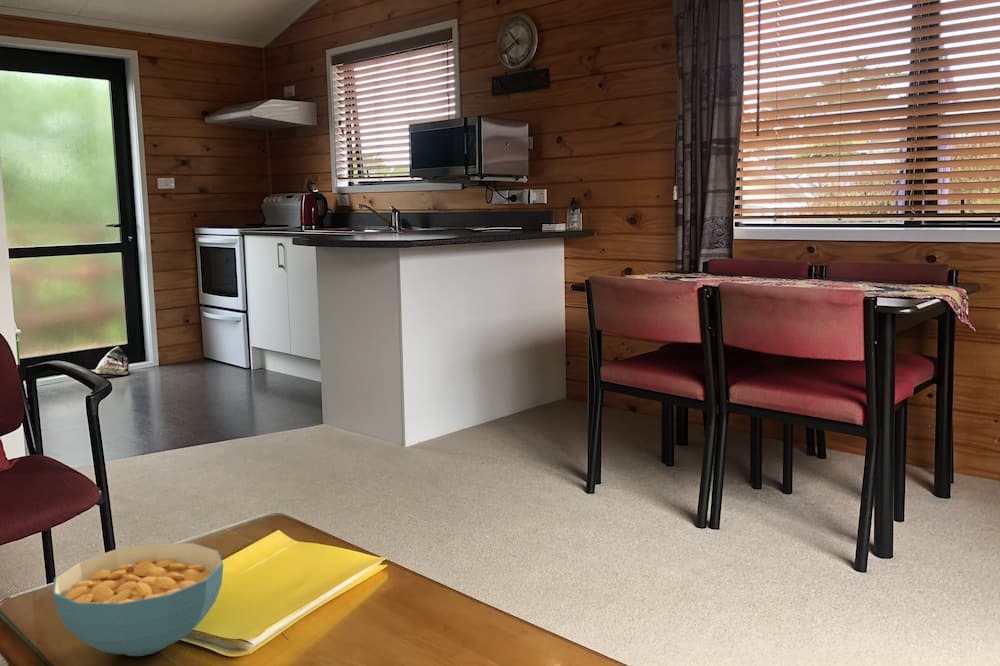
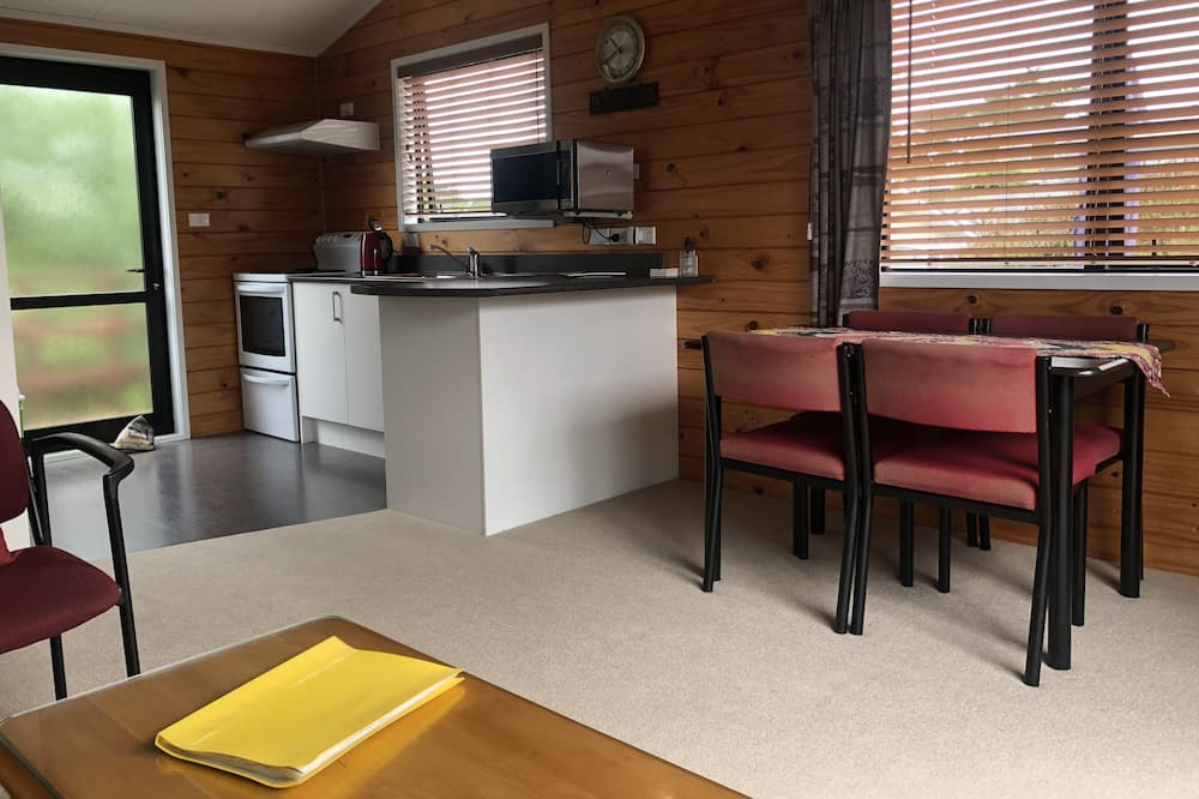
- cereal bowl (142, 607)
